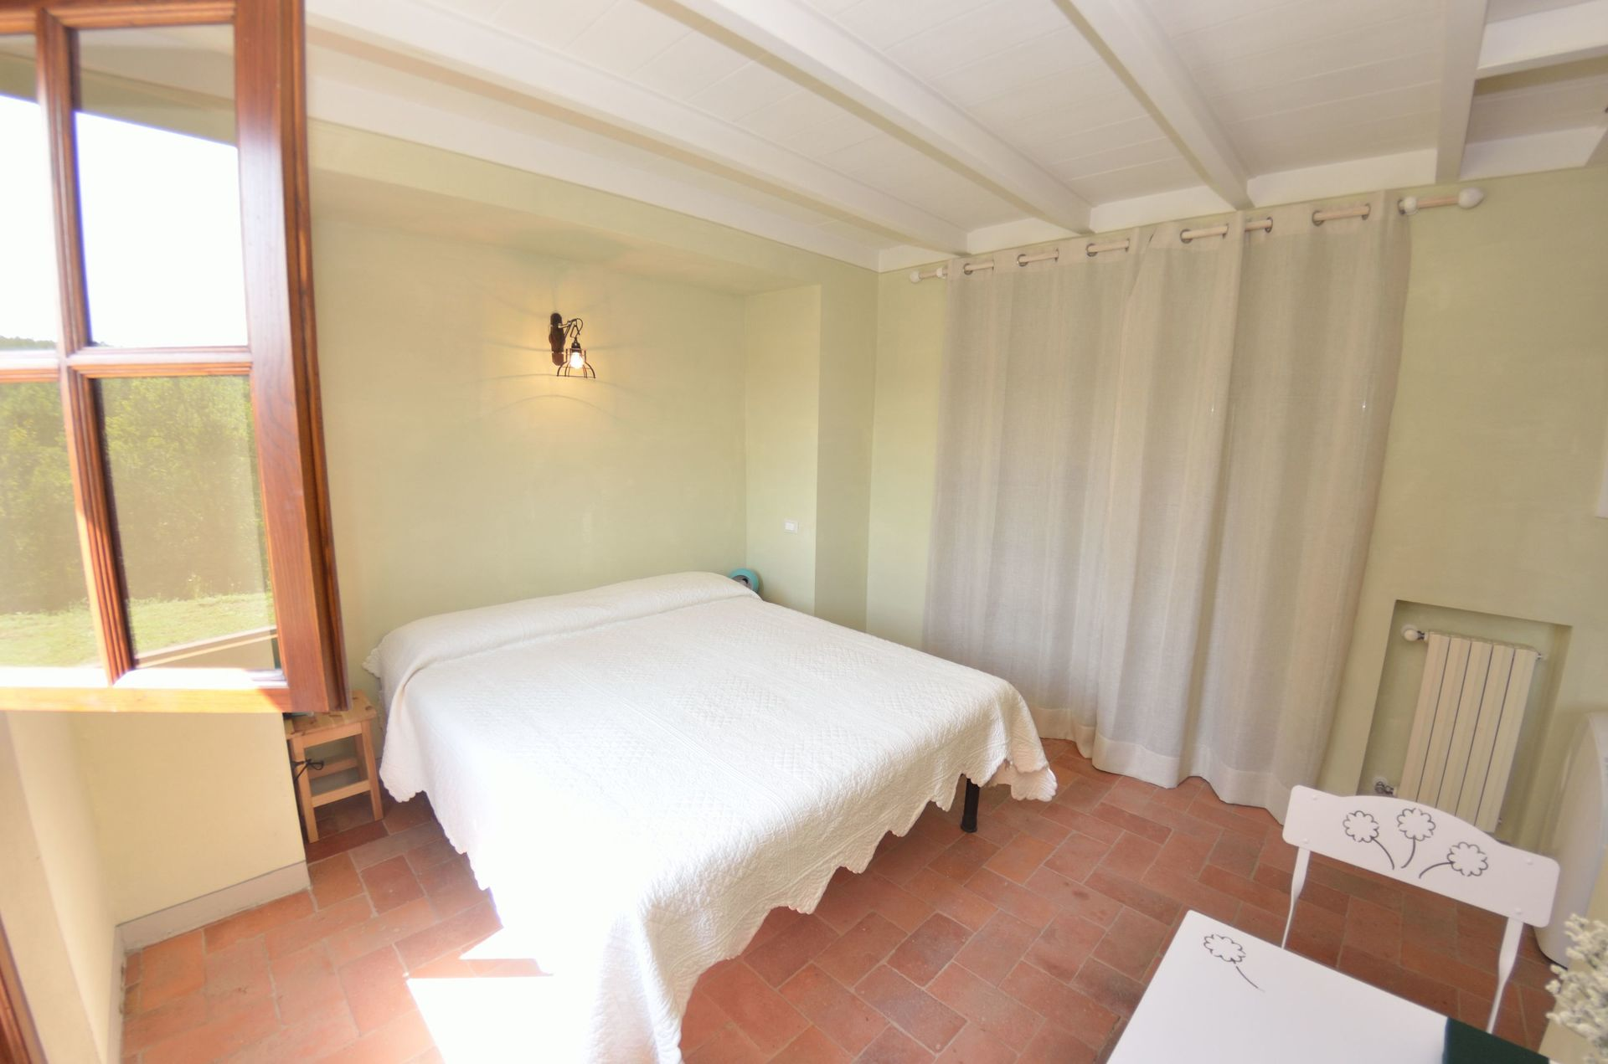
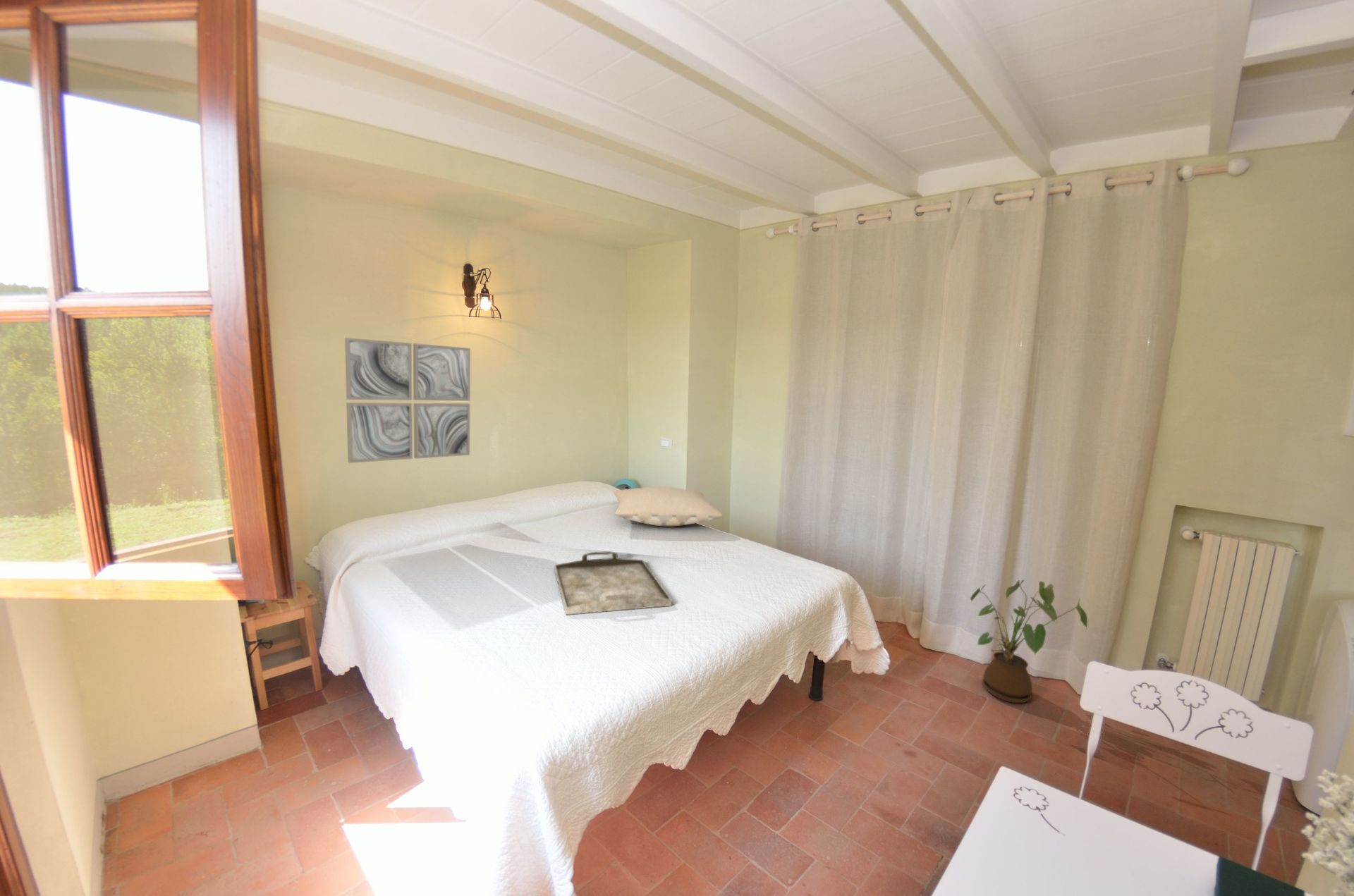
+ serving tray (609, 578)
+ pillow (664, 503)
+ wall art (413, 403)
+ house plant (1020, 643)
